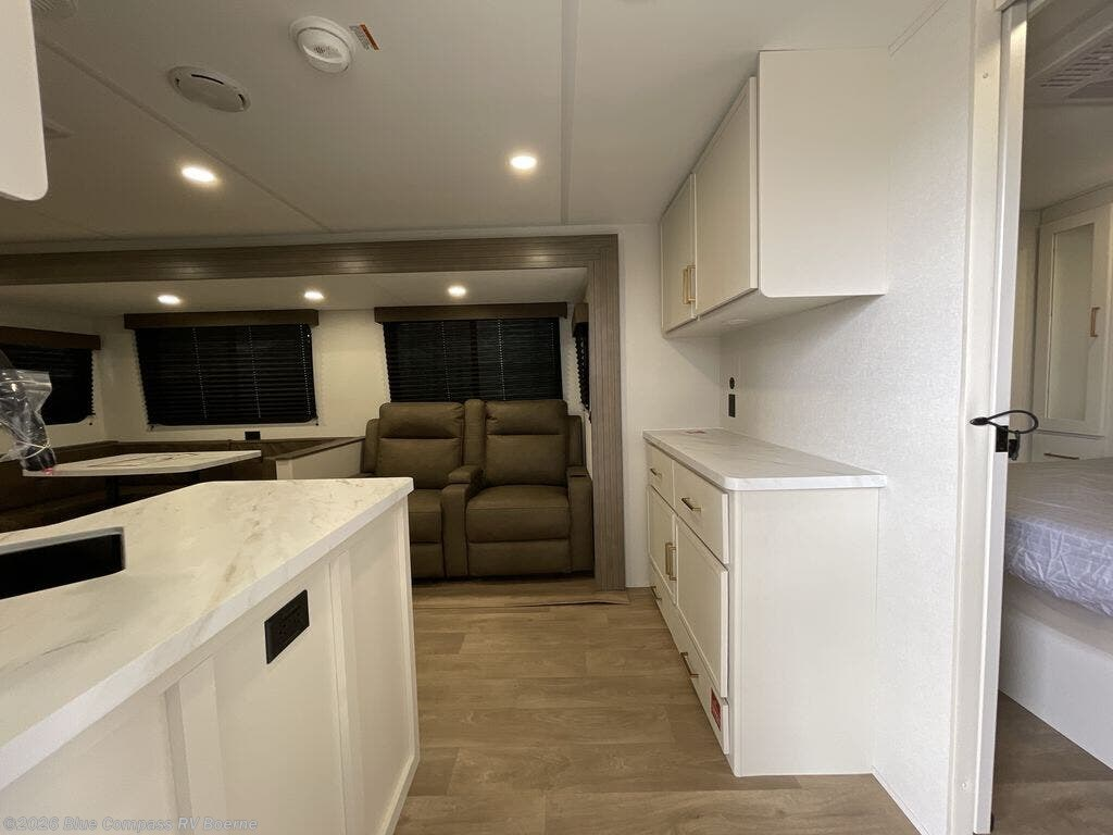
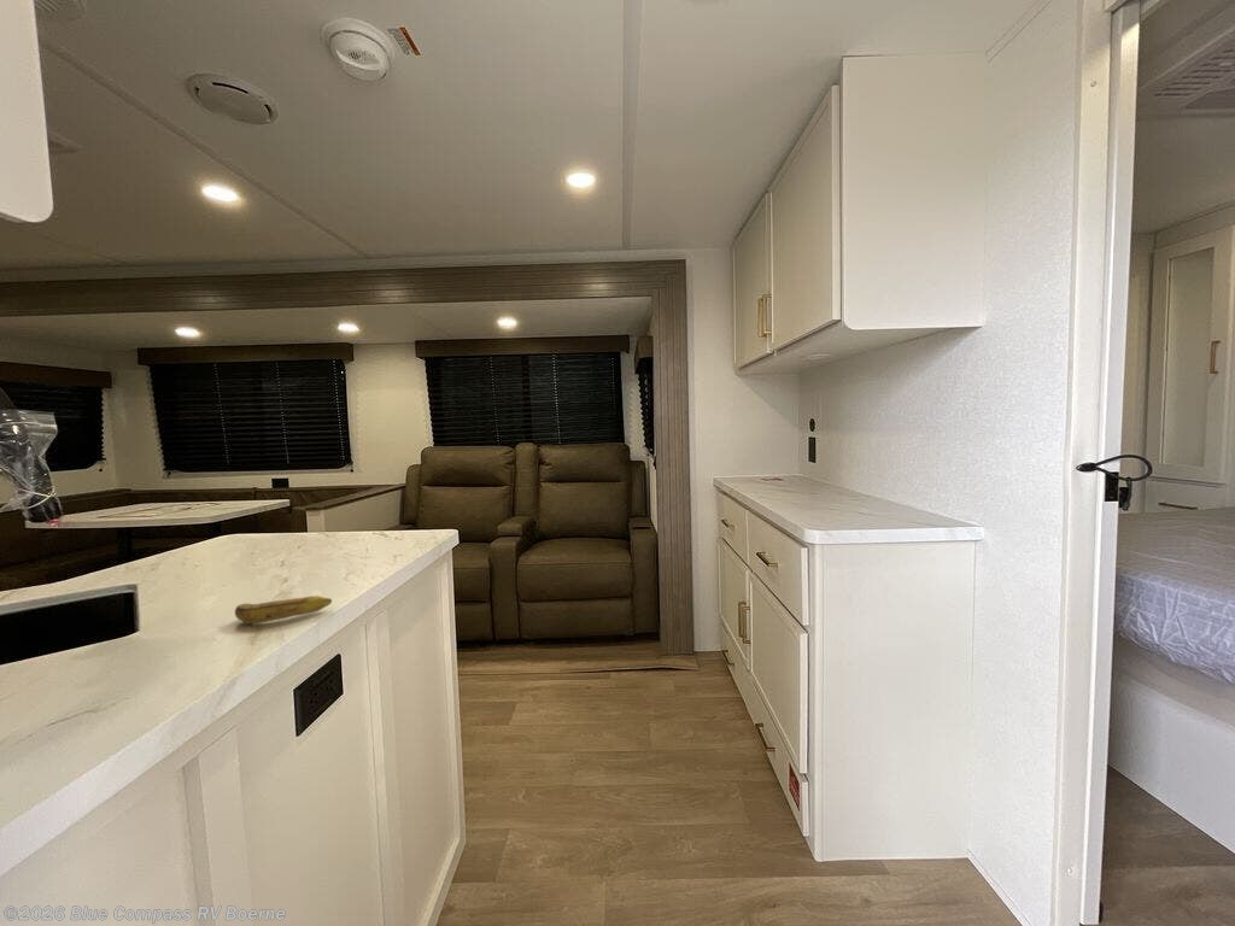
+ banana (283, 605)
